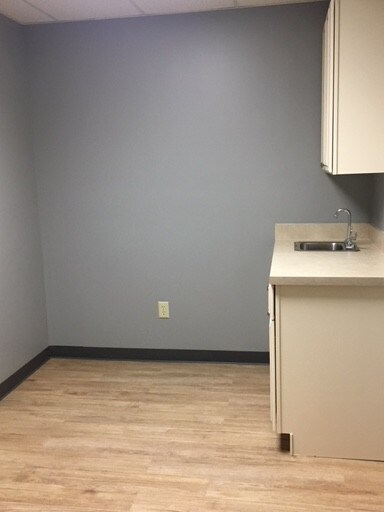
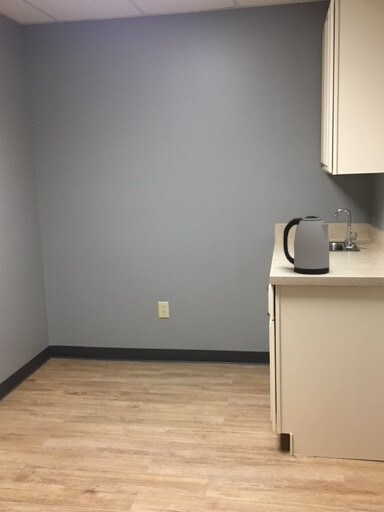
+ kettle (305, 243)
